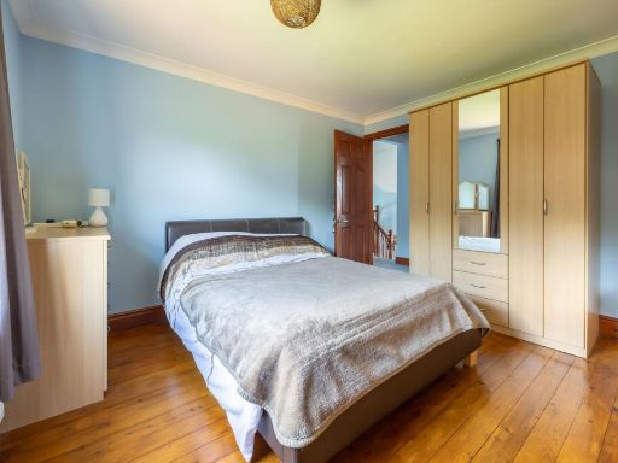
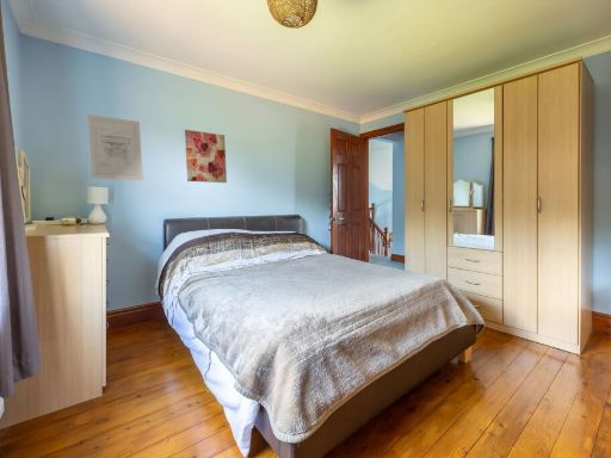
+ wall art (116, 148)
+ wall art (206, 157)
